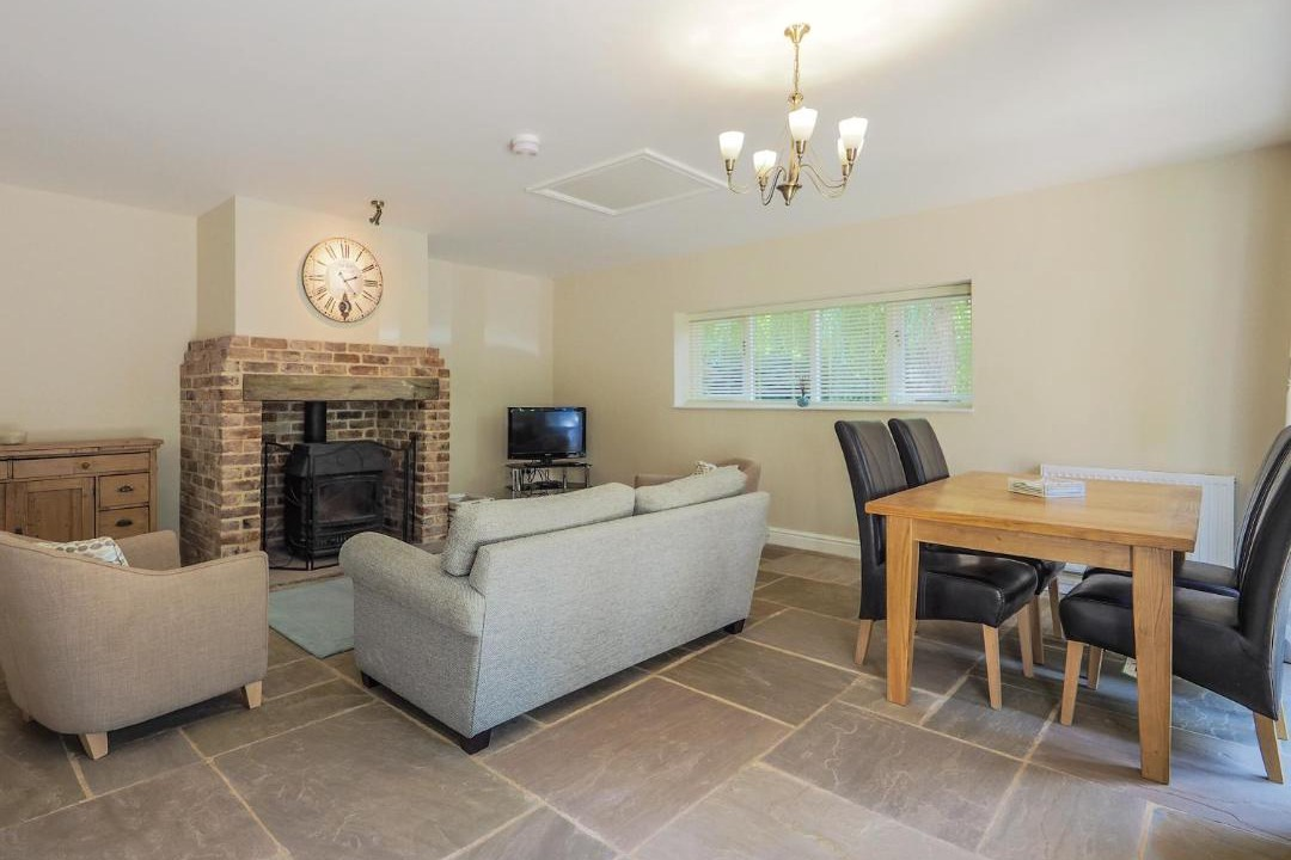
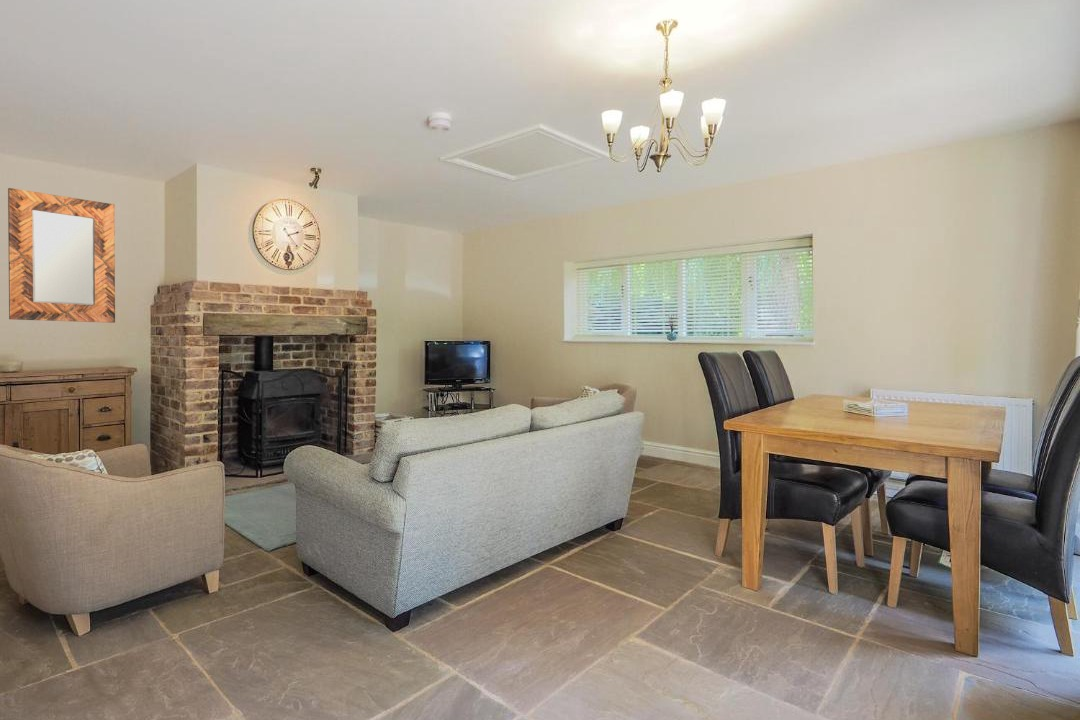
+ home mirror (64, 259)
